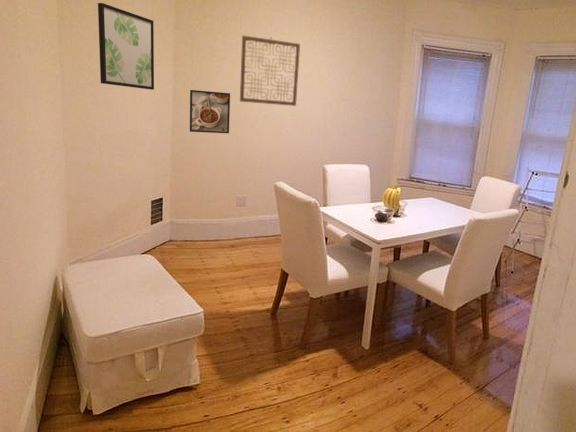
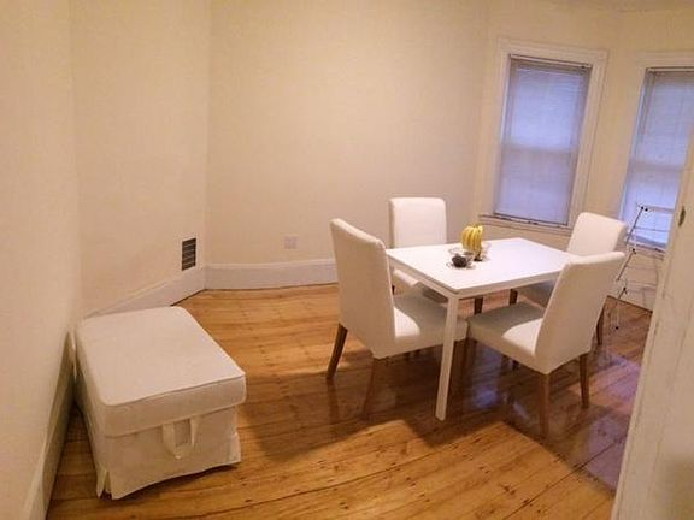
- wall art (128, 50)
- wall art (270, 70)
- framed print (210, 112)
